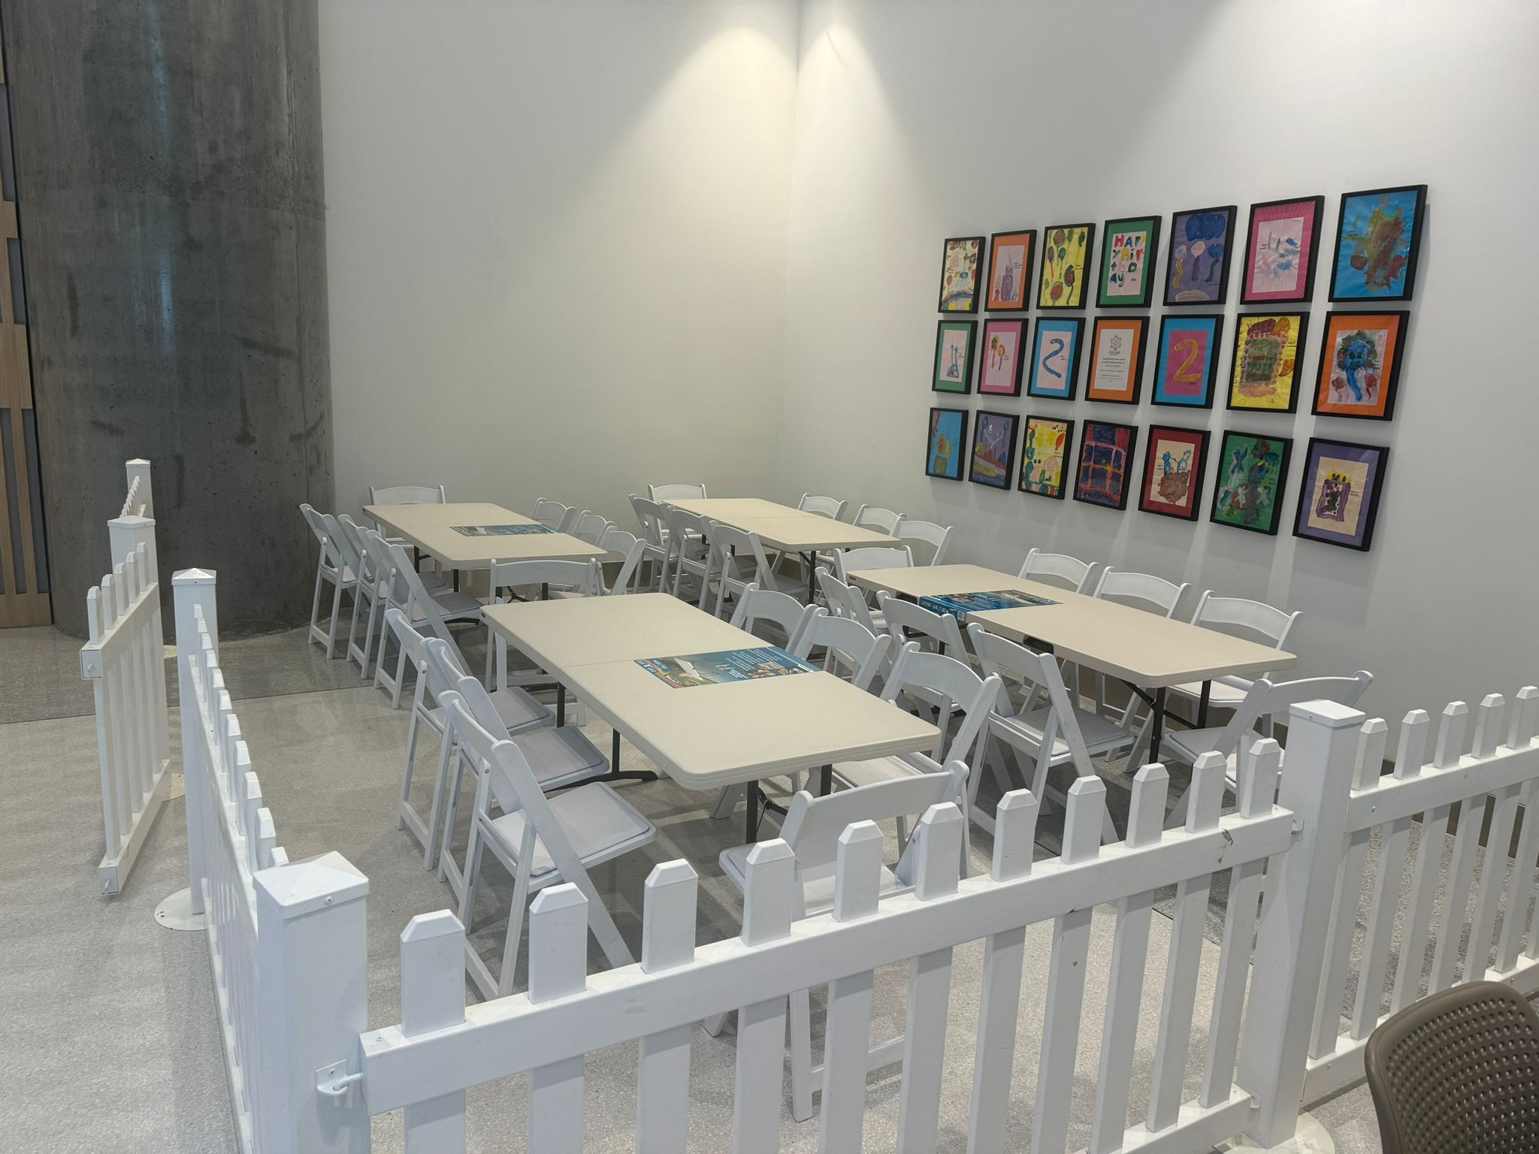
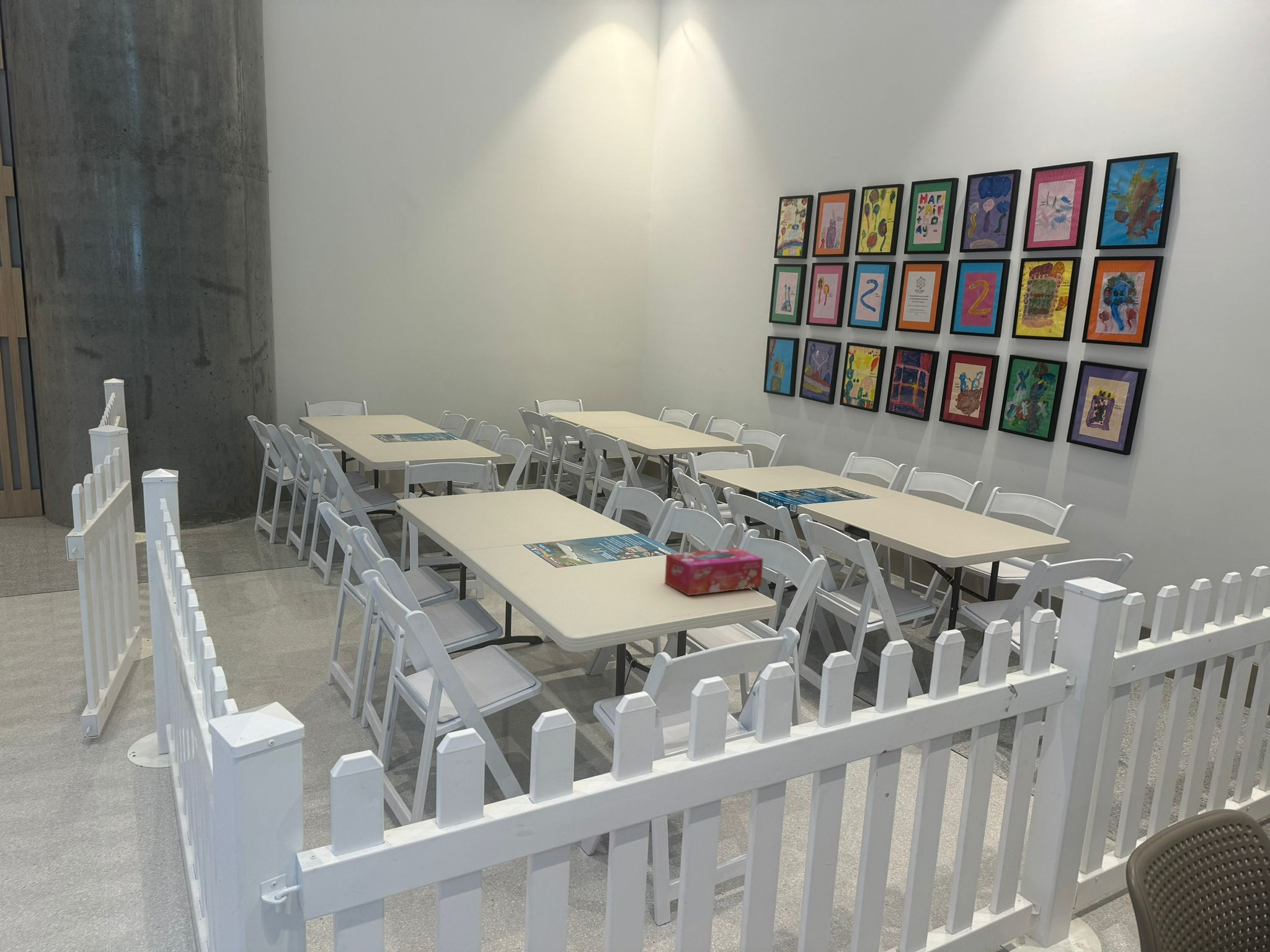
+ tissue box (714, 570)
